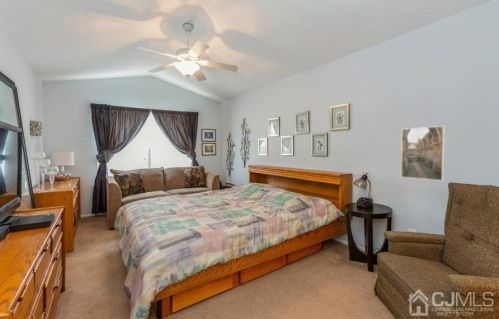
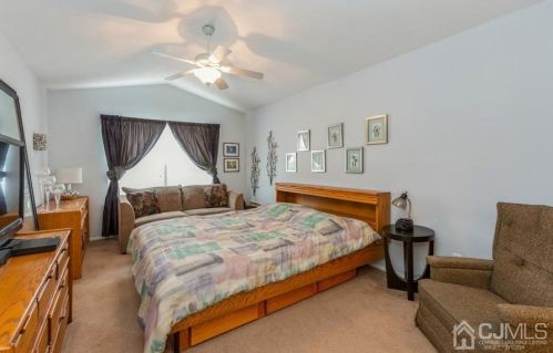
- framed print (421, 153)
